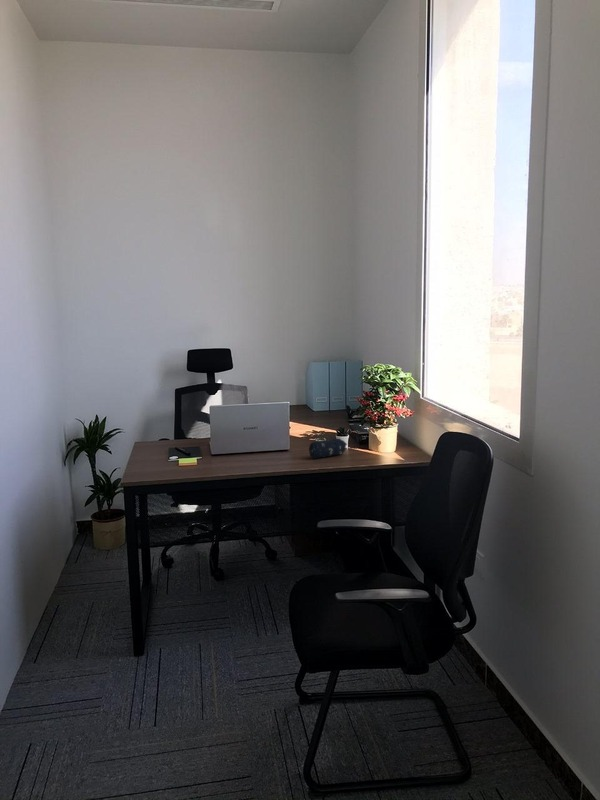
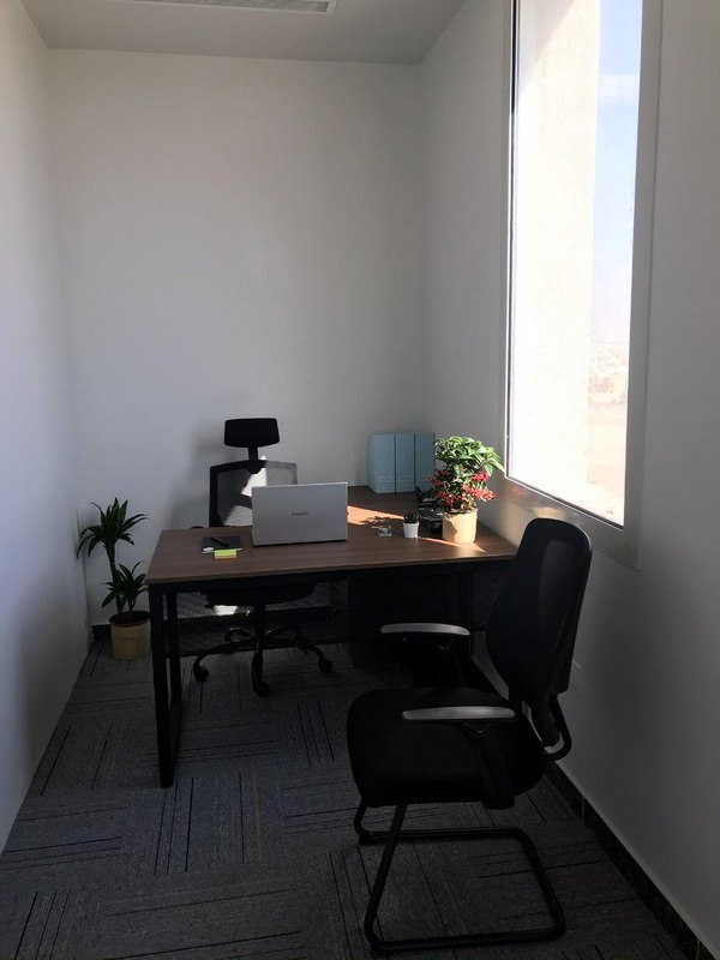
- pencil case (327, 448)
